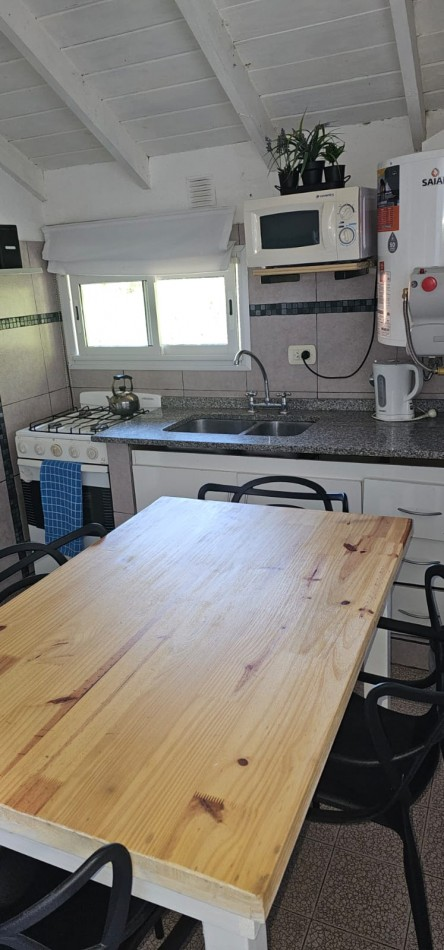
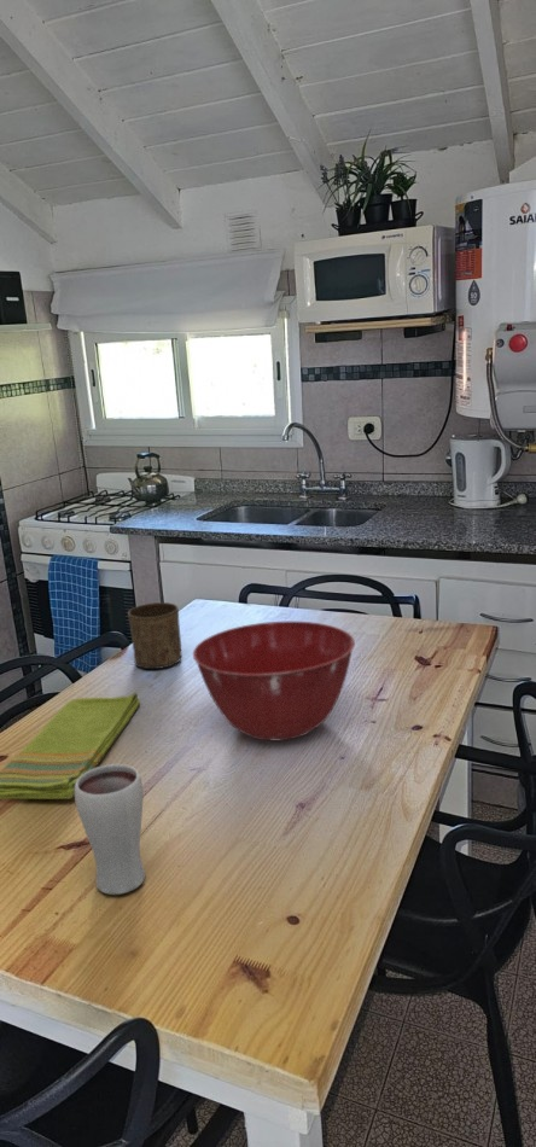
+ mixing bowl (276, 685)
+ drinking glass (113, 831)
+ cup (156, 635)
+ dish towel (69, 739)
